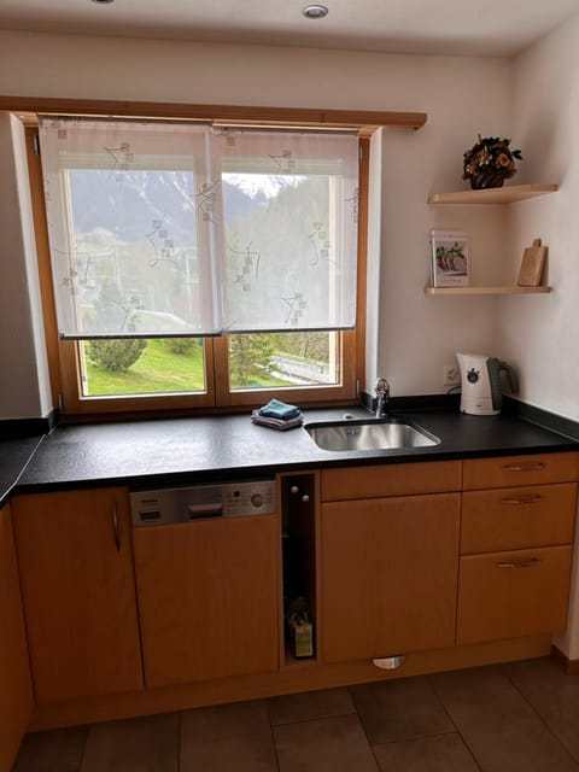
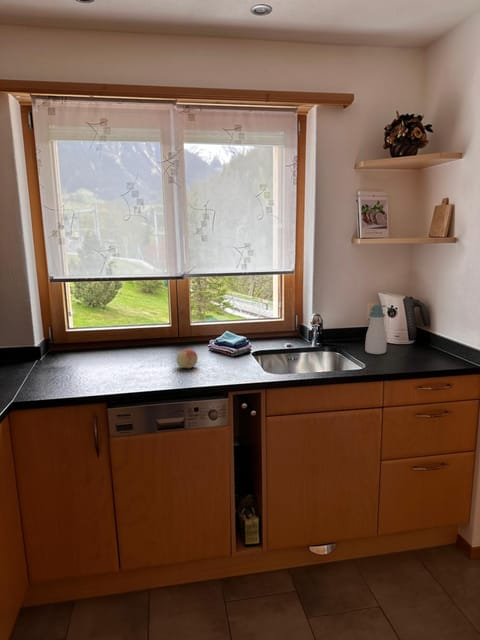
+ fruit (187, 358)
+ soap bottle (376, 329)
